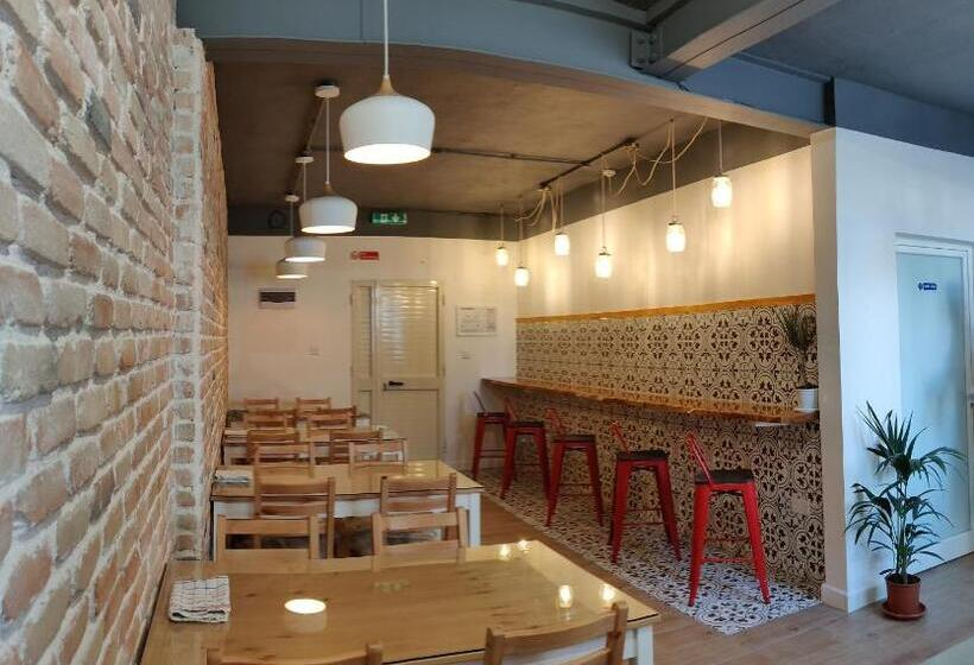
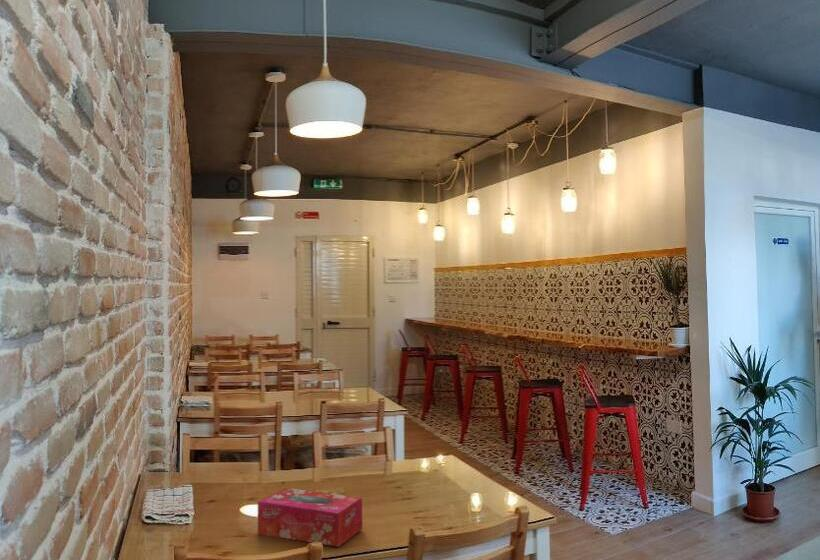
+ tissue box (310, 515)
